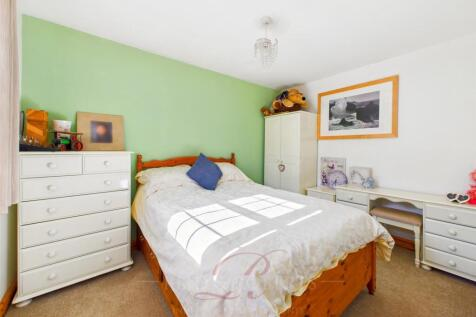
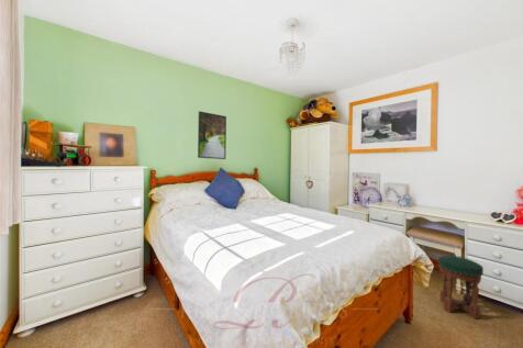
+ stool (459, 279)
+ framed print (212, 136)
